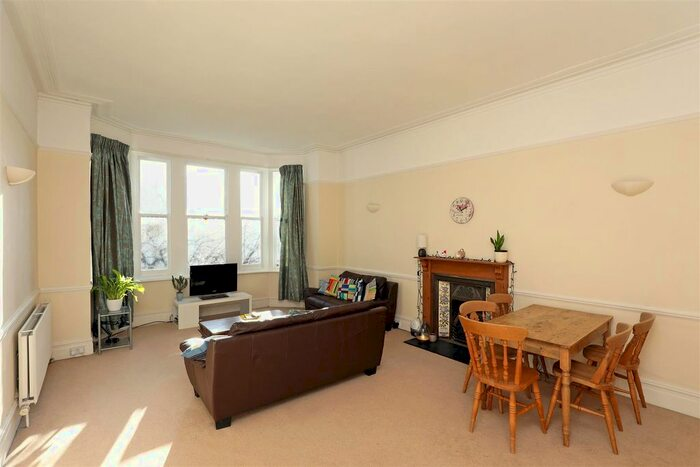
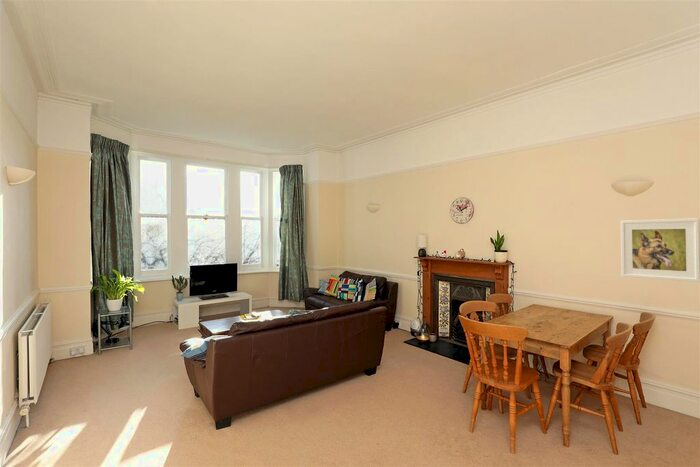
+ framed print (658, 249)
